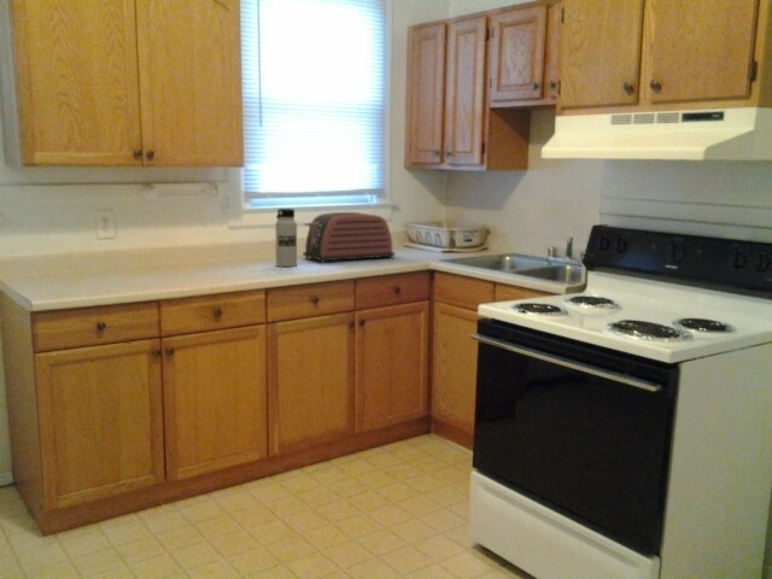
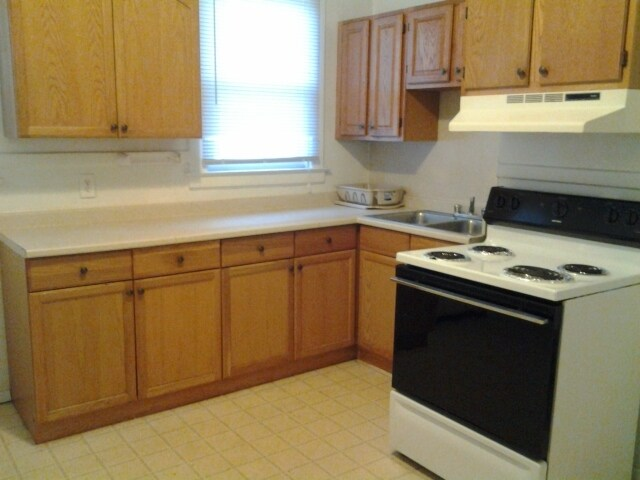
- water bottle (286, 236)
- toaster (346, 235)
